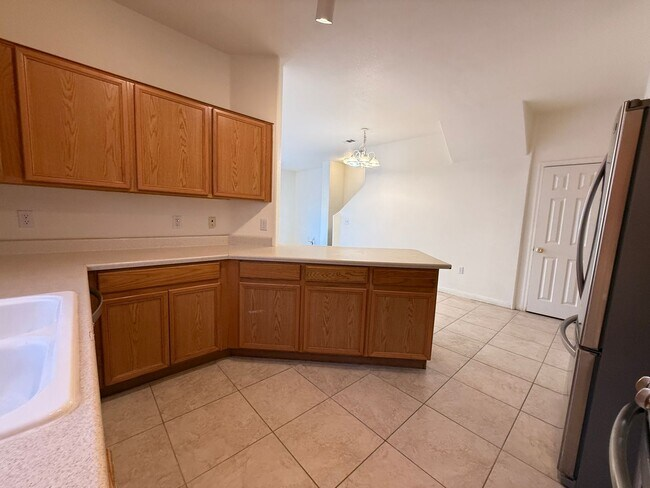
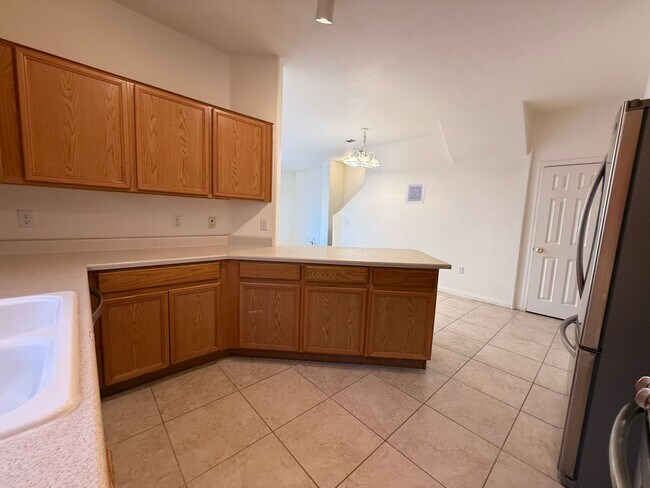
+ wall art (415, 193)
